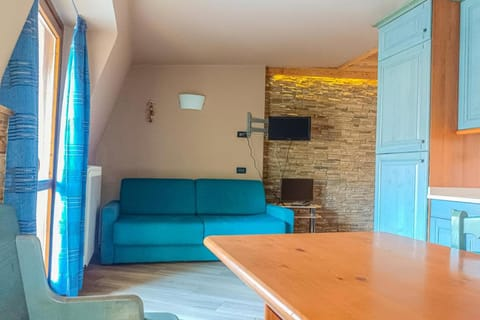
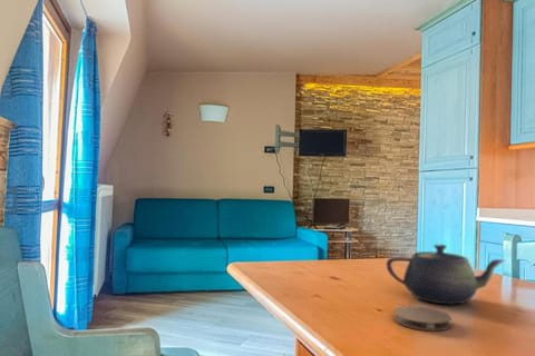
+ coaster (421, 317)
+ teapot (444, 271)
